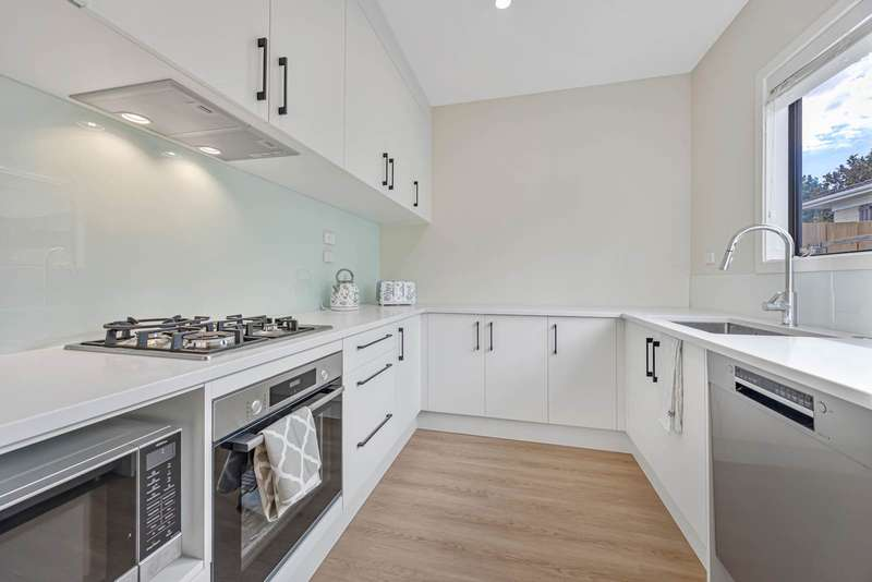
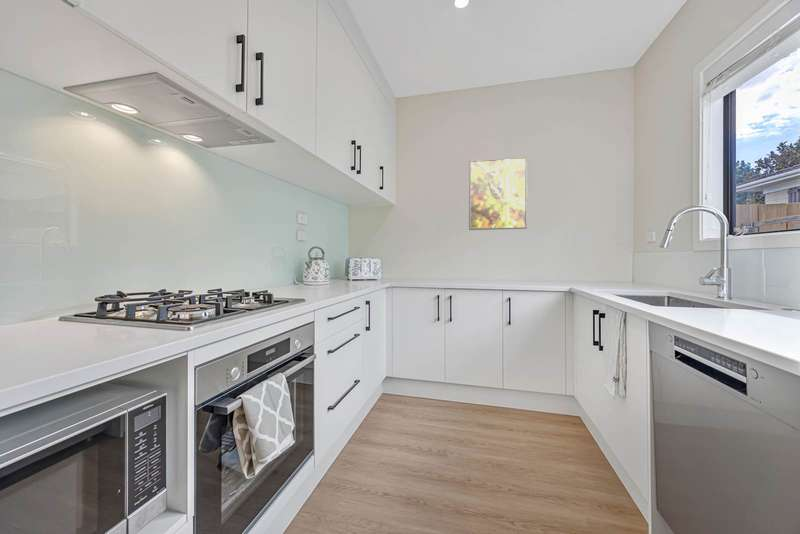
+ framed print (497, 193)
